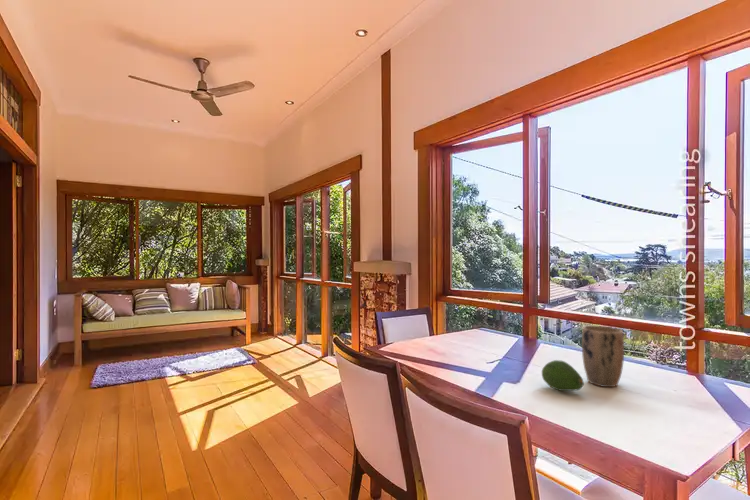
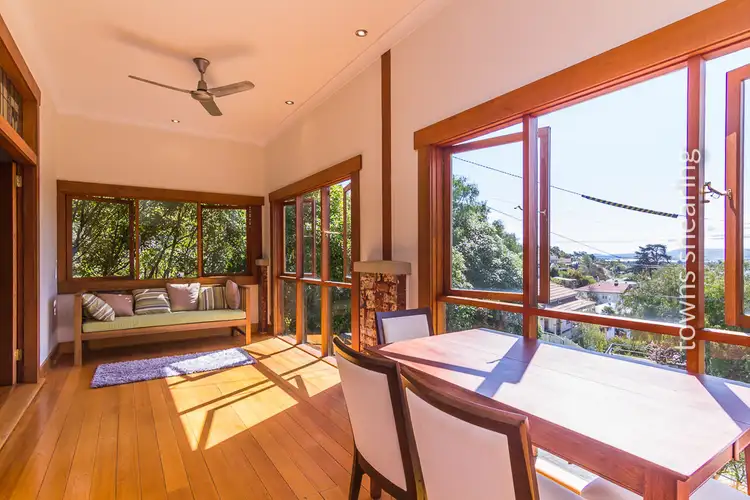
- plant pot (602, 355)
- fruit (562, 376)
